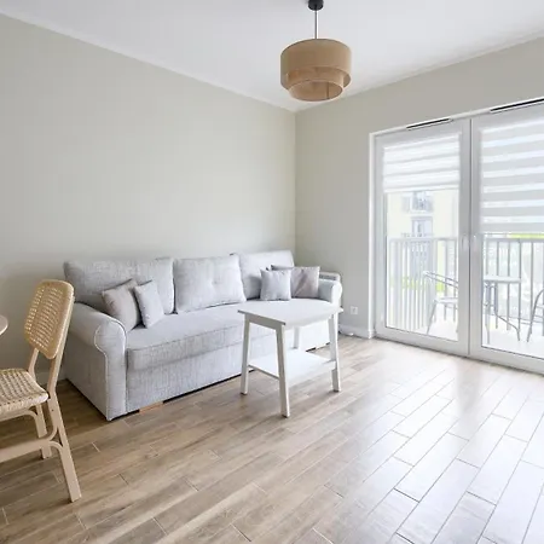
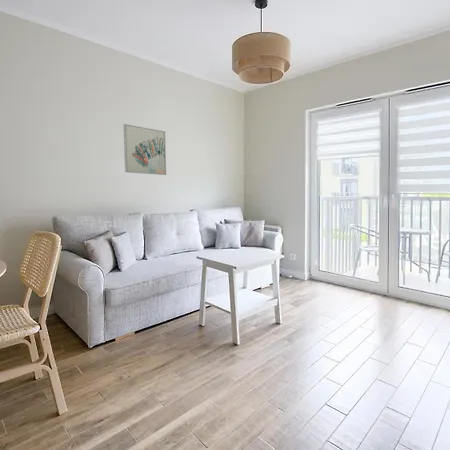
+ wall art (145, 150)
